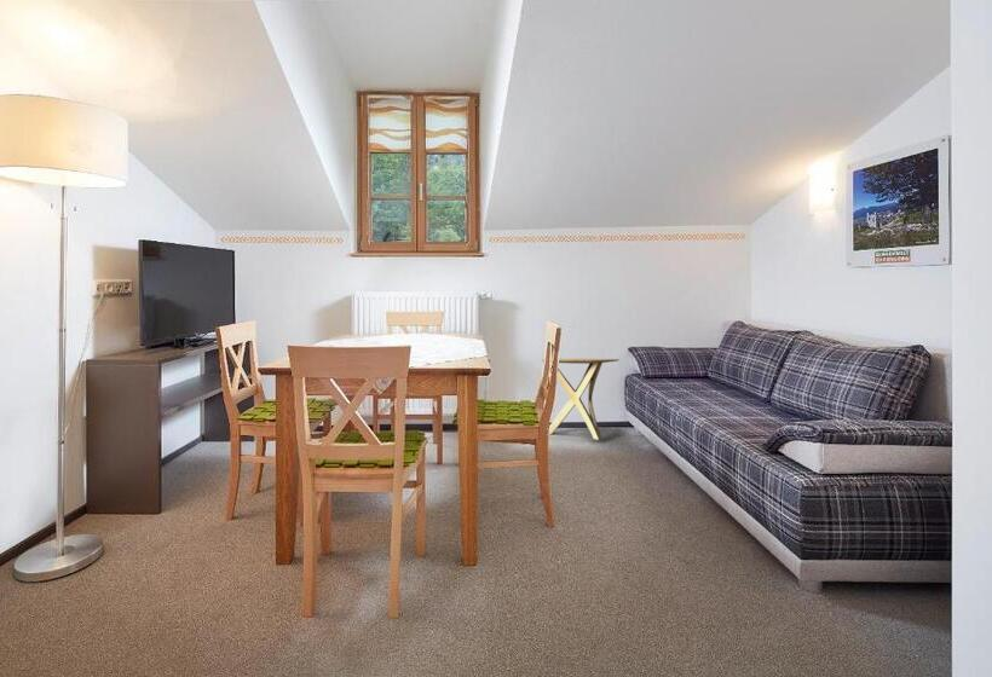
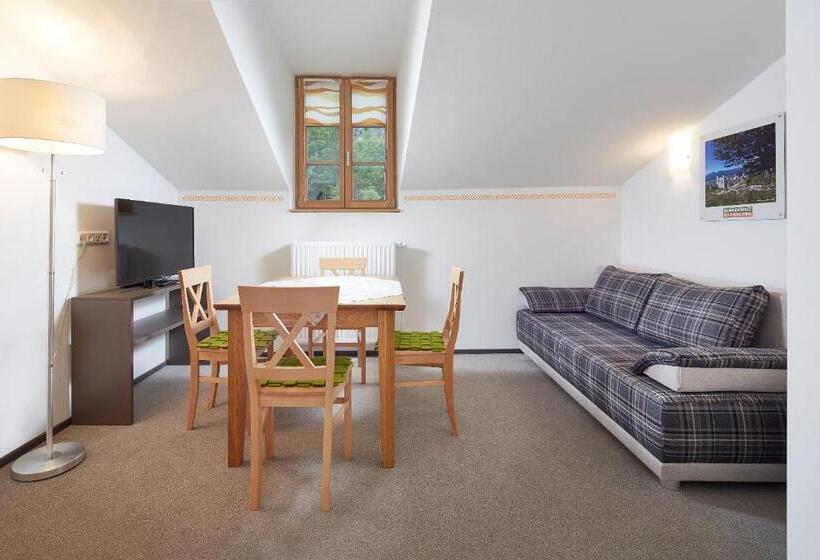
- side table (579, 395)
